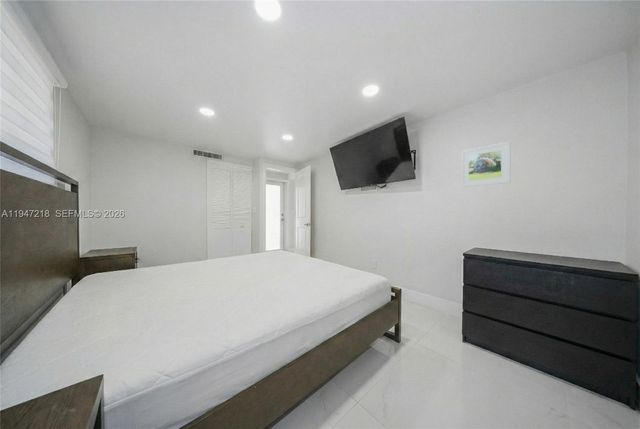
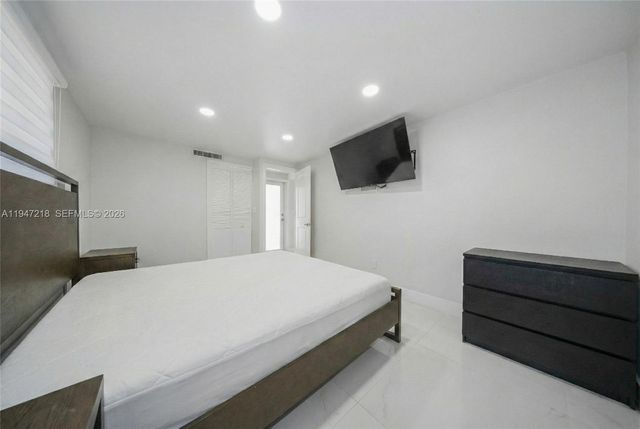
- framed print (484, 166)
